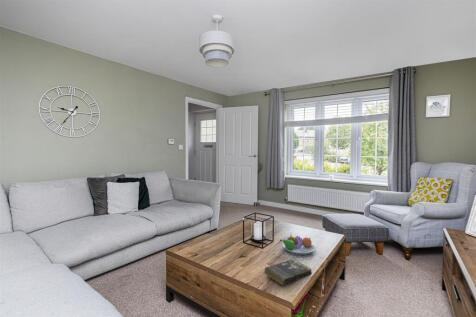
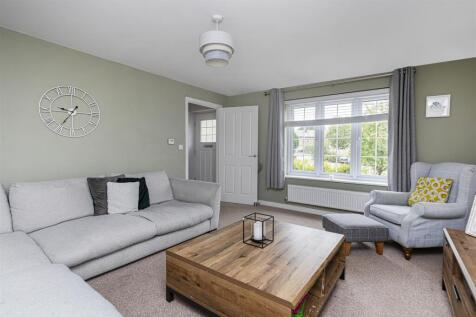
- book (288, 270)
- fruit bowl (297, 243)
